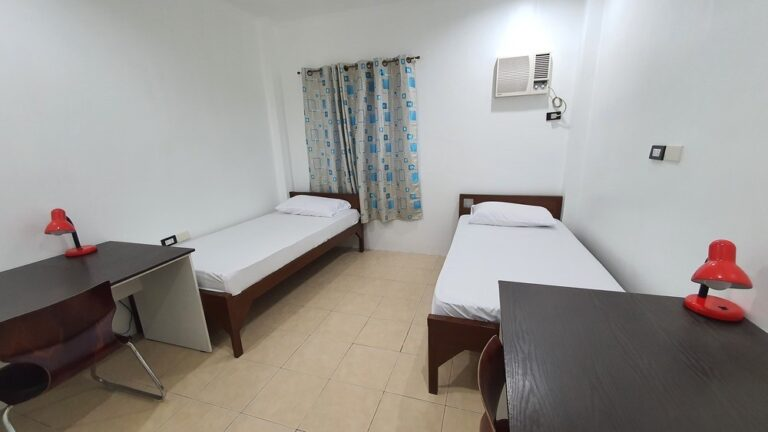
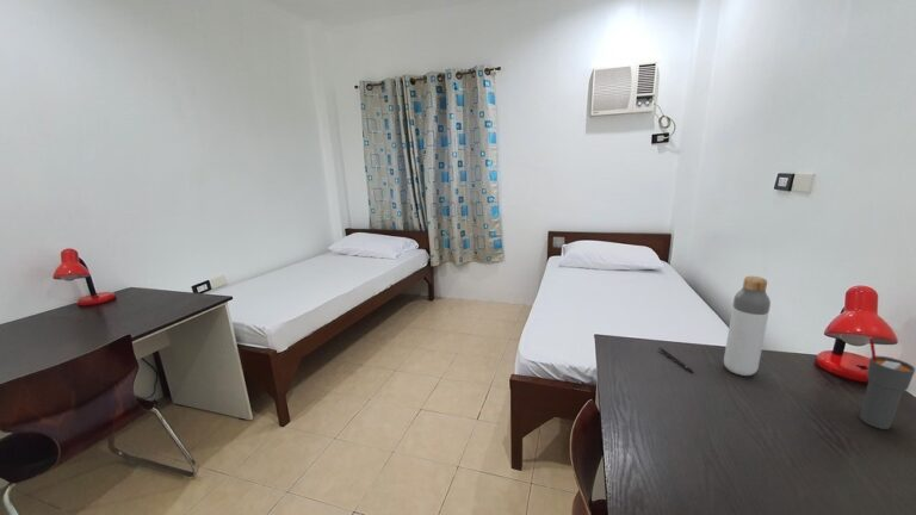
+ bottle (747, 325)
+ pen (675, 359)
+ cup (885, 383)
